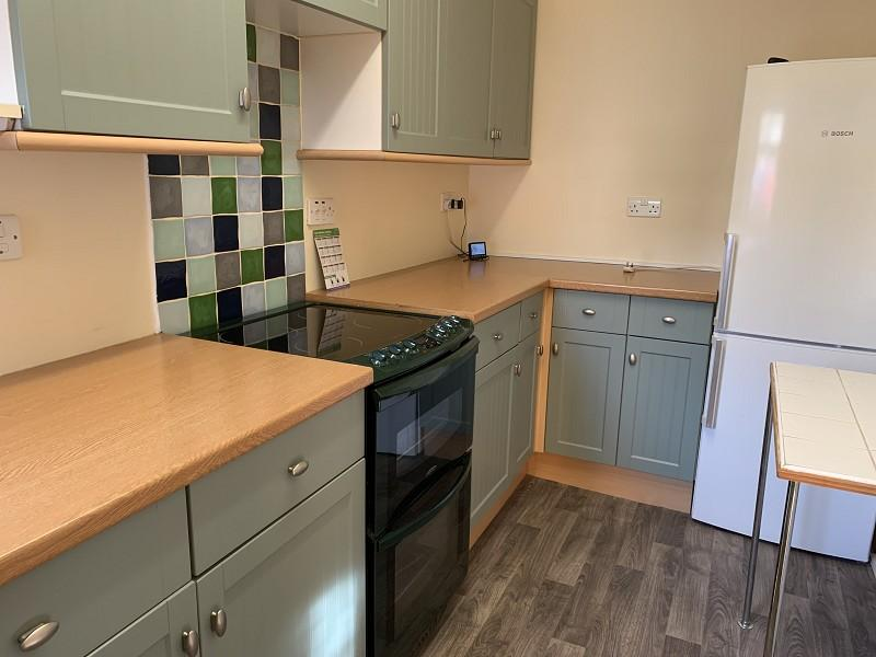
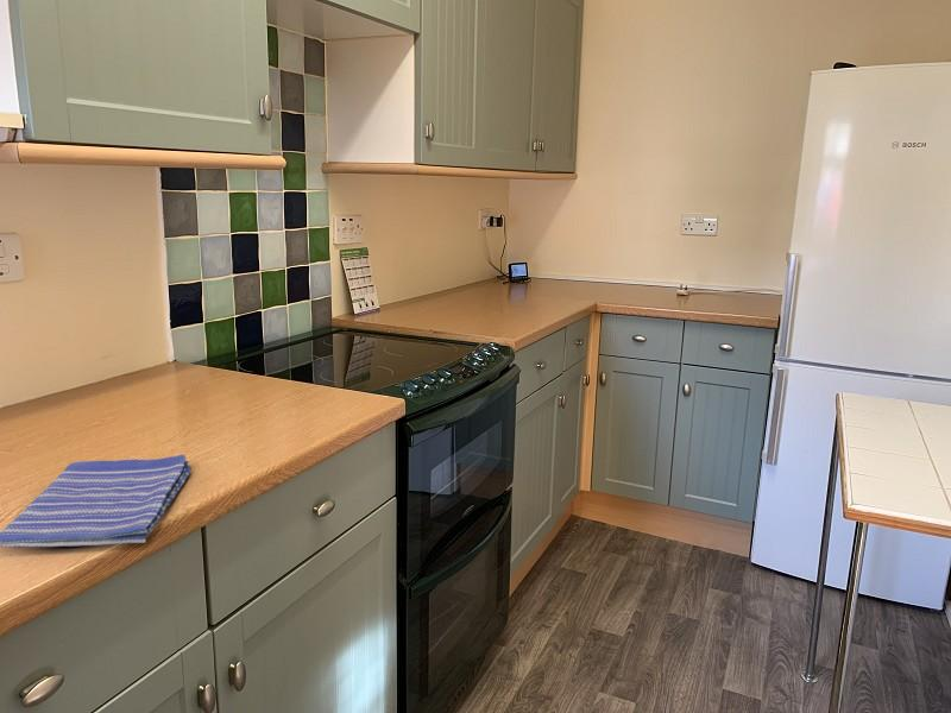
+ dish towel (103, 496)
